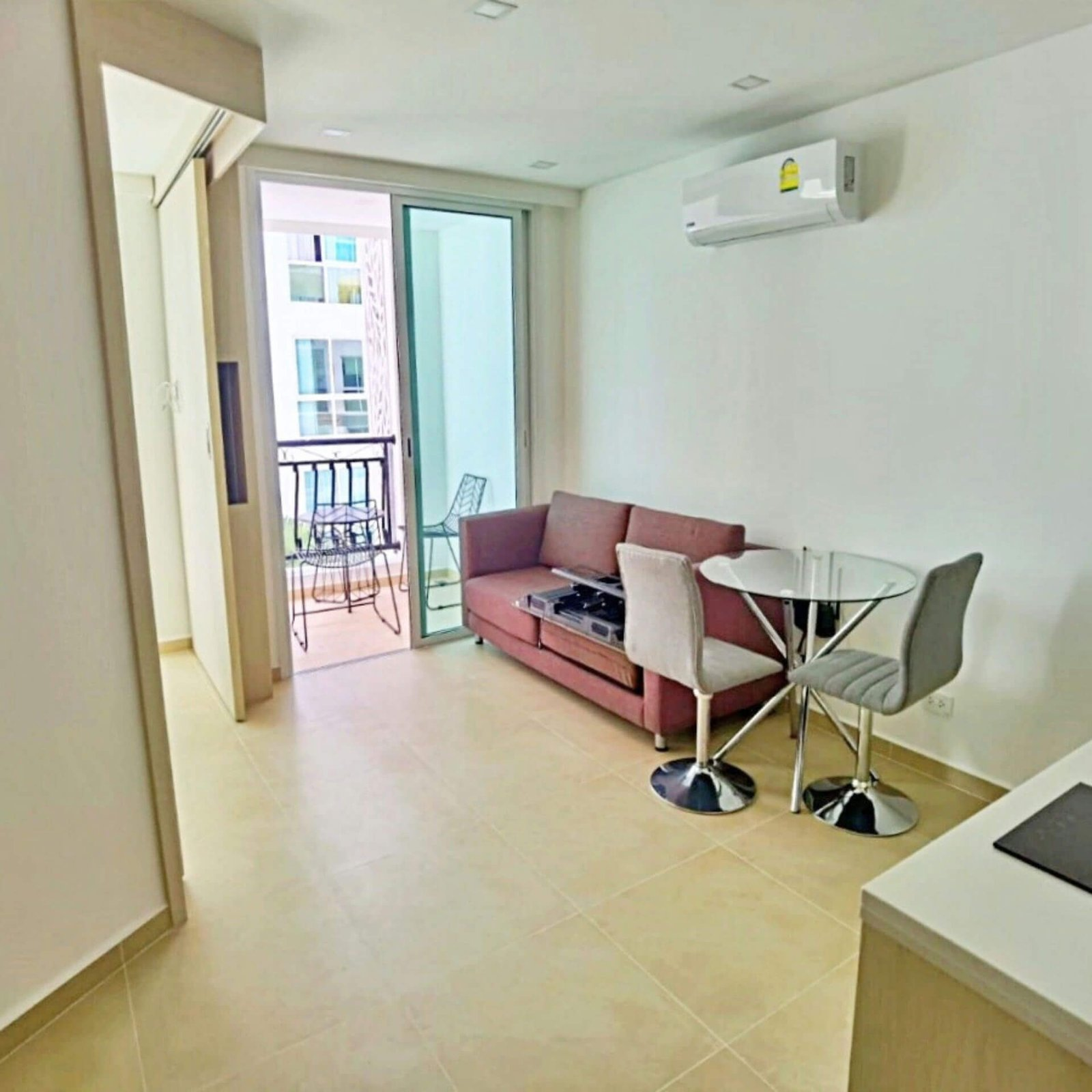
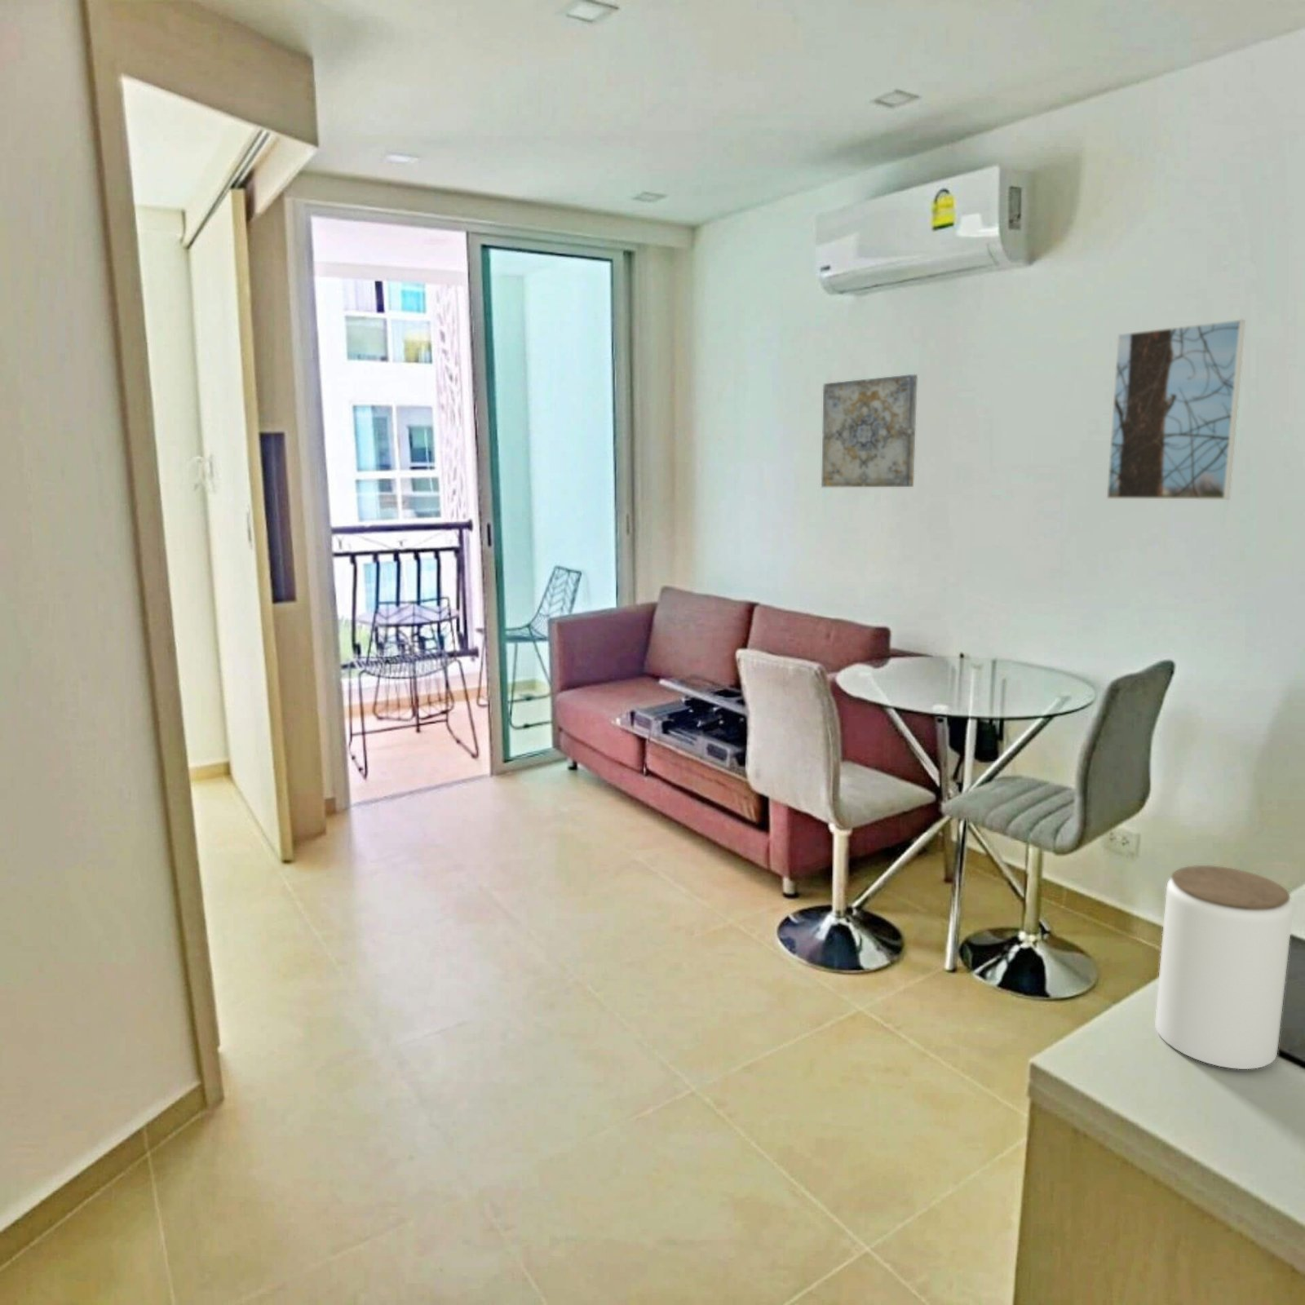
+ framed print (1171, 415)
+ wall art (866, 433)
+ jar (1221, 962)
